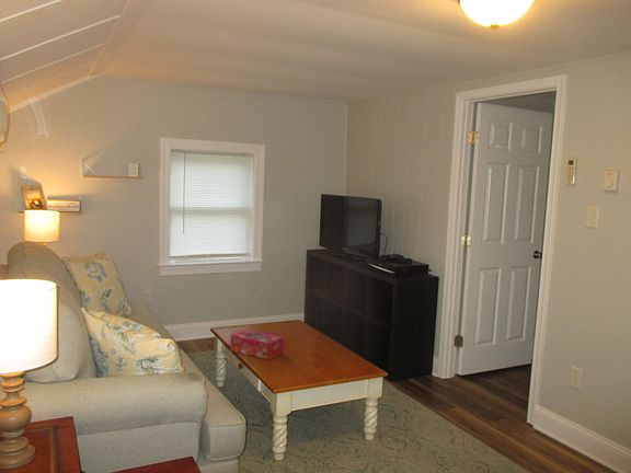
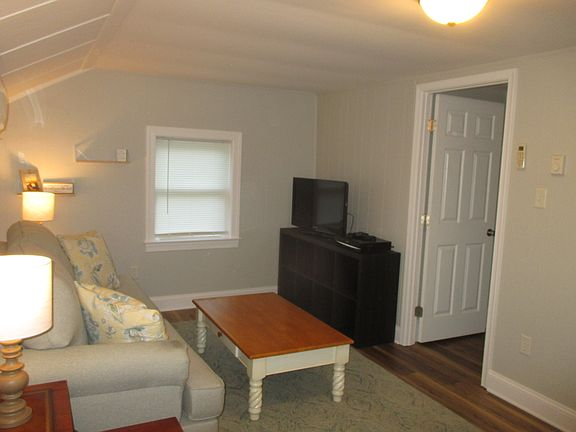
- tissue box (256, 344)
